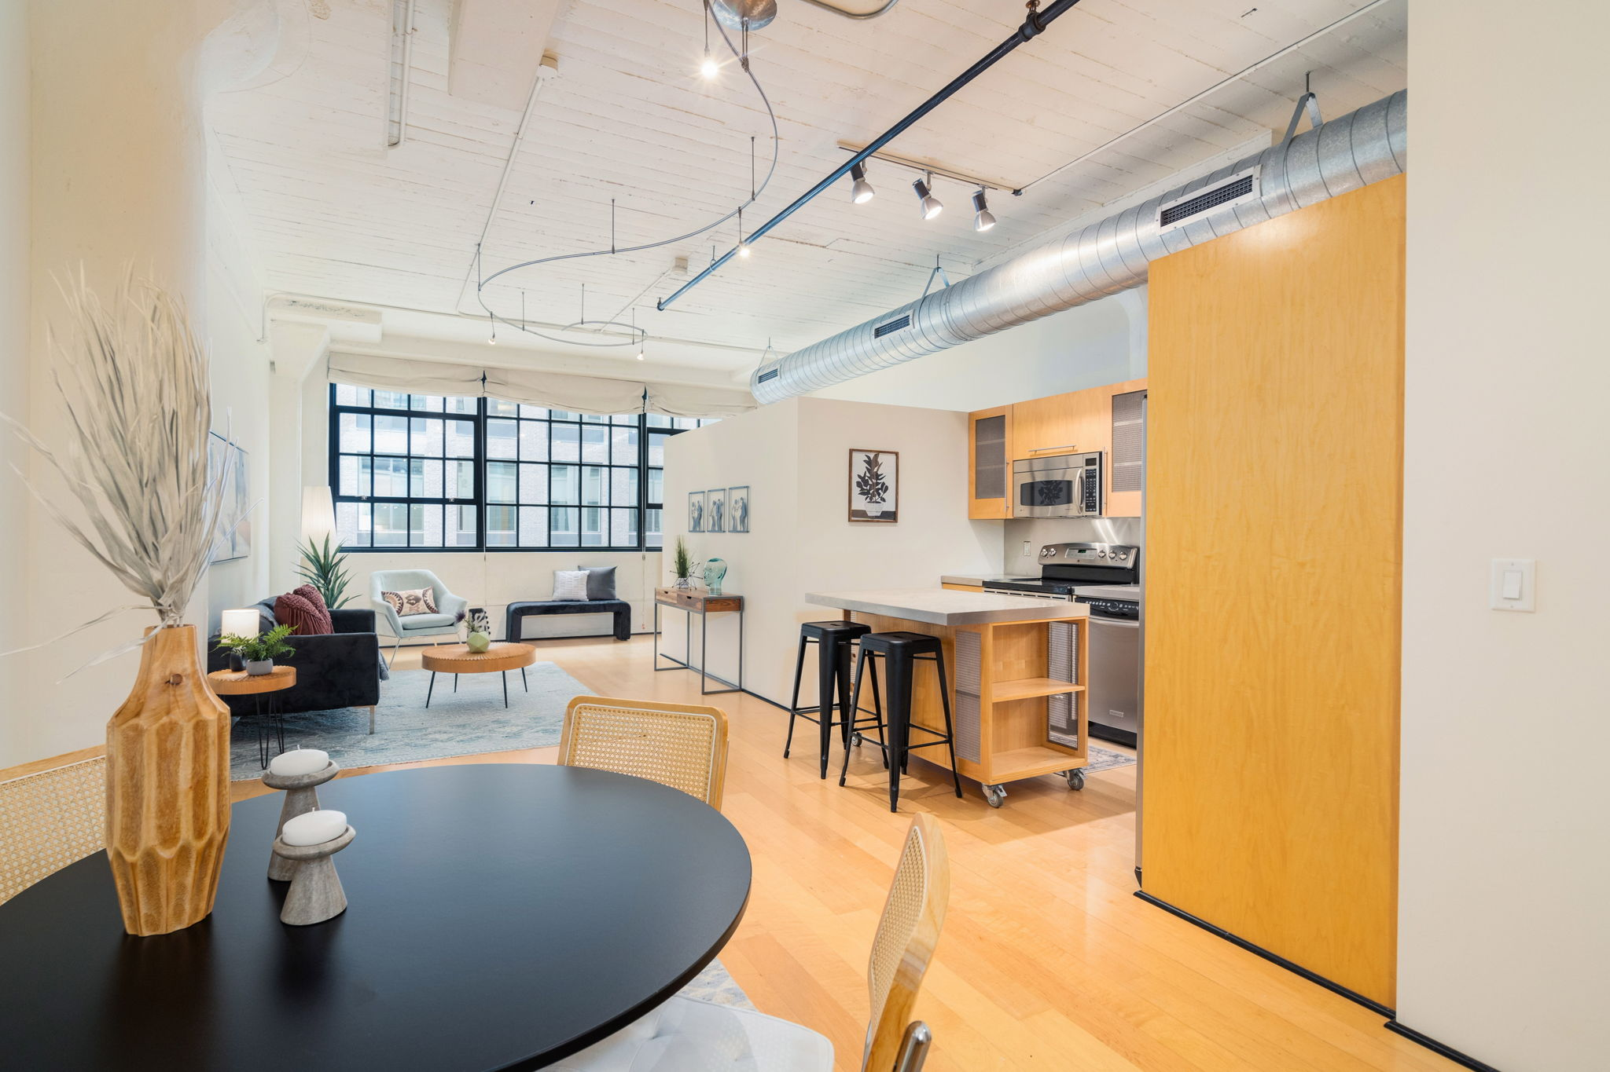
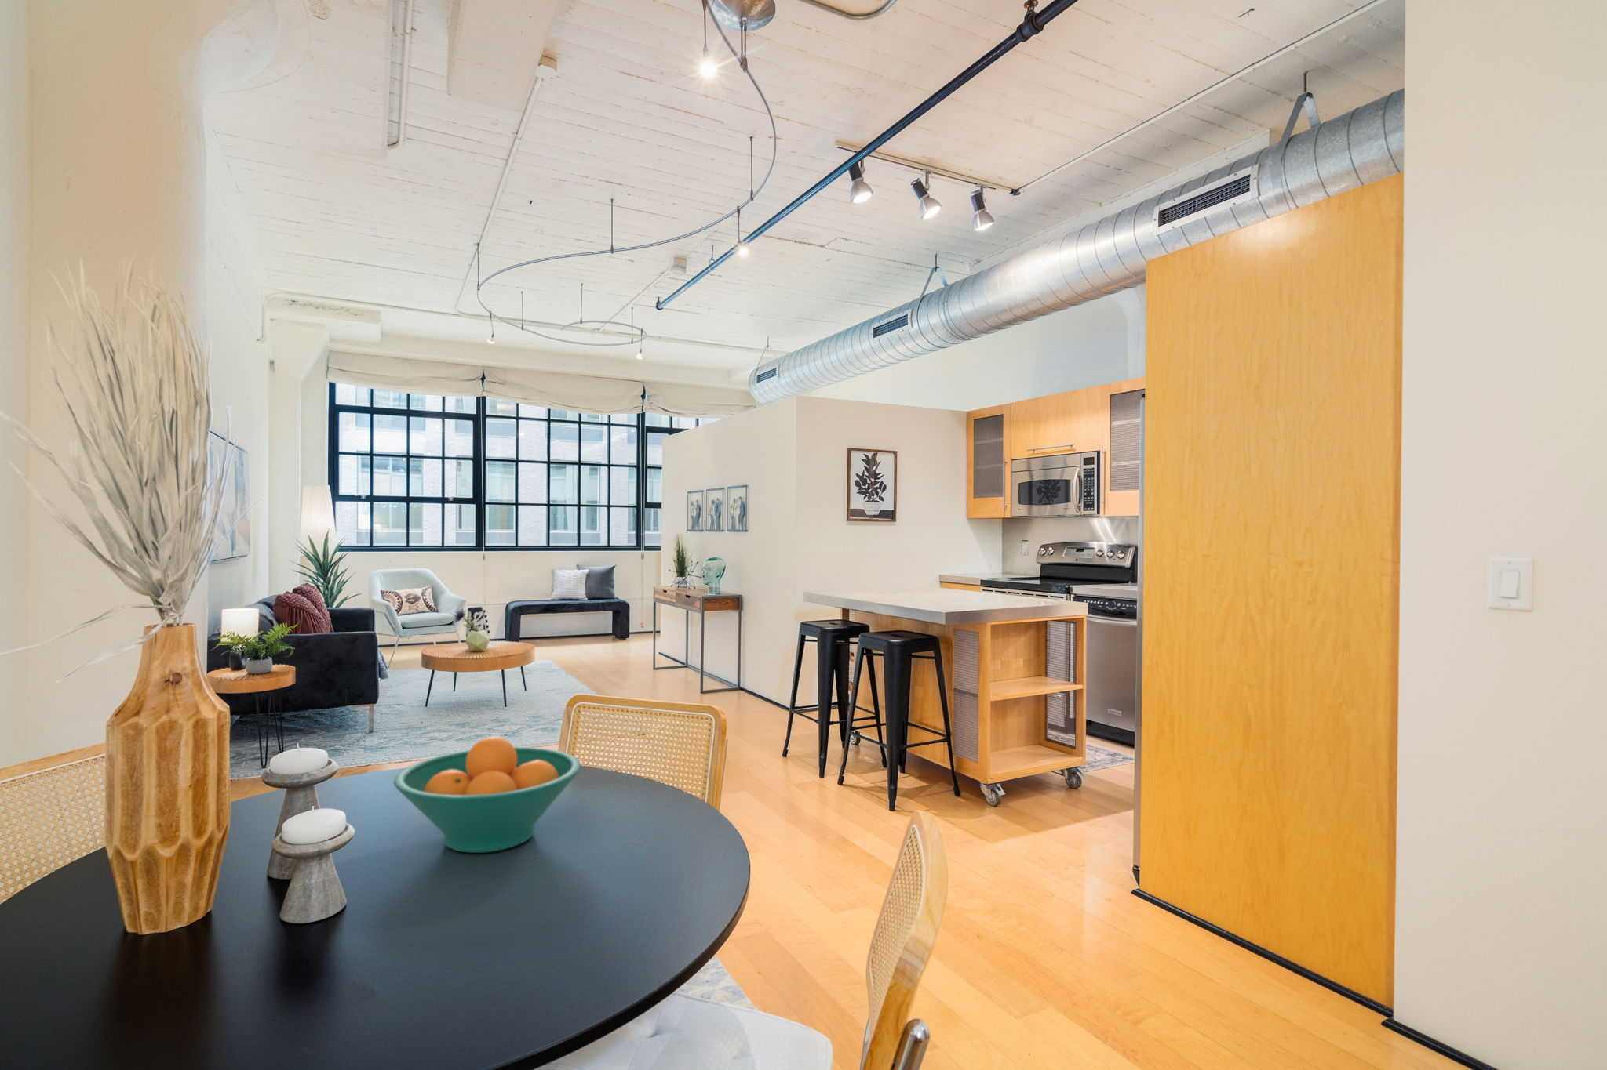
+ fruit bowl (490, 788)
